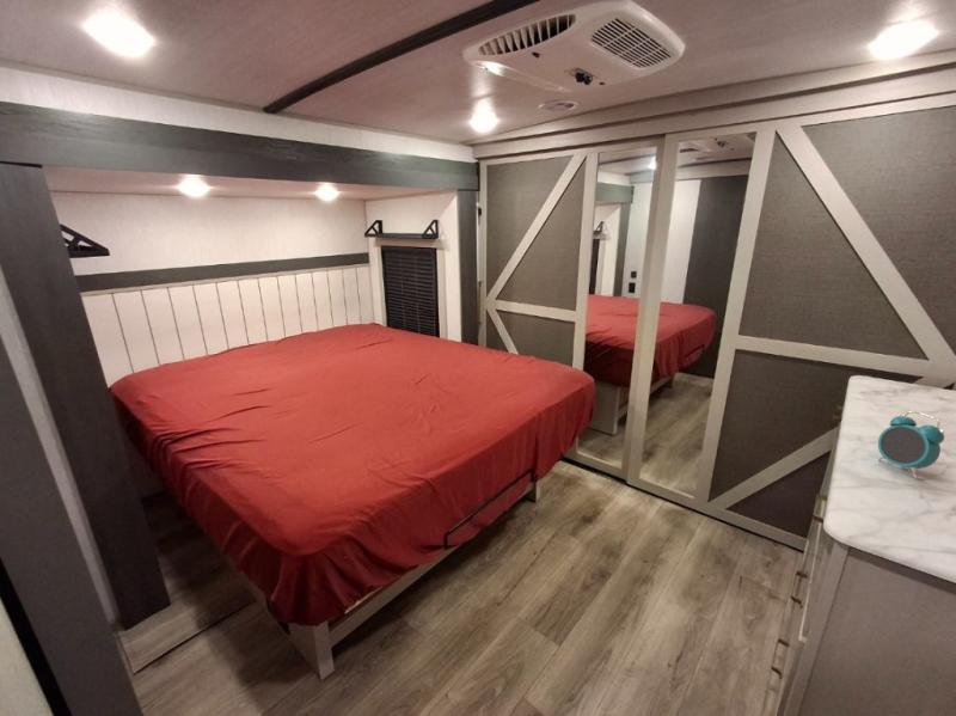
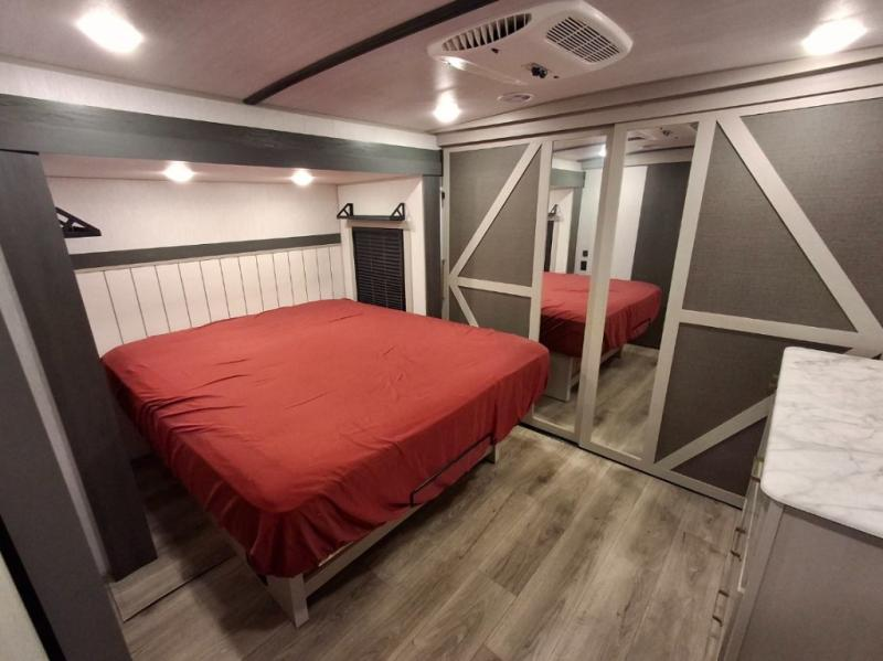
- alarm clock (909, 441)
